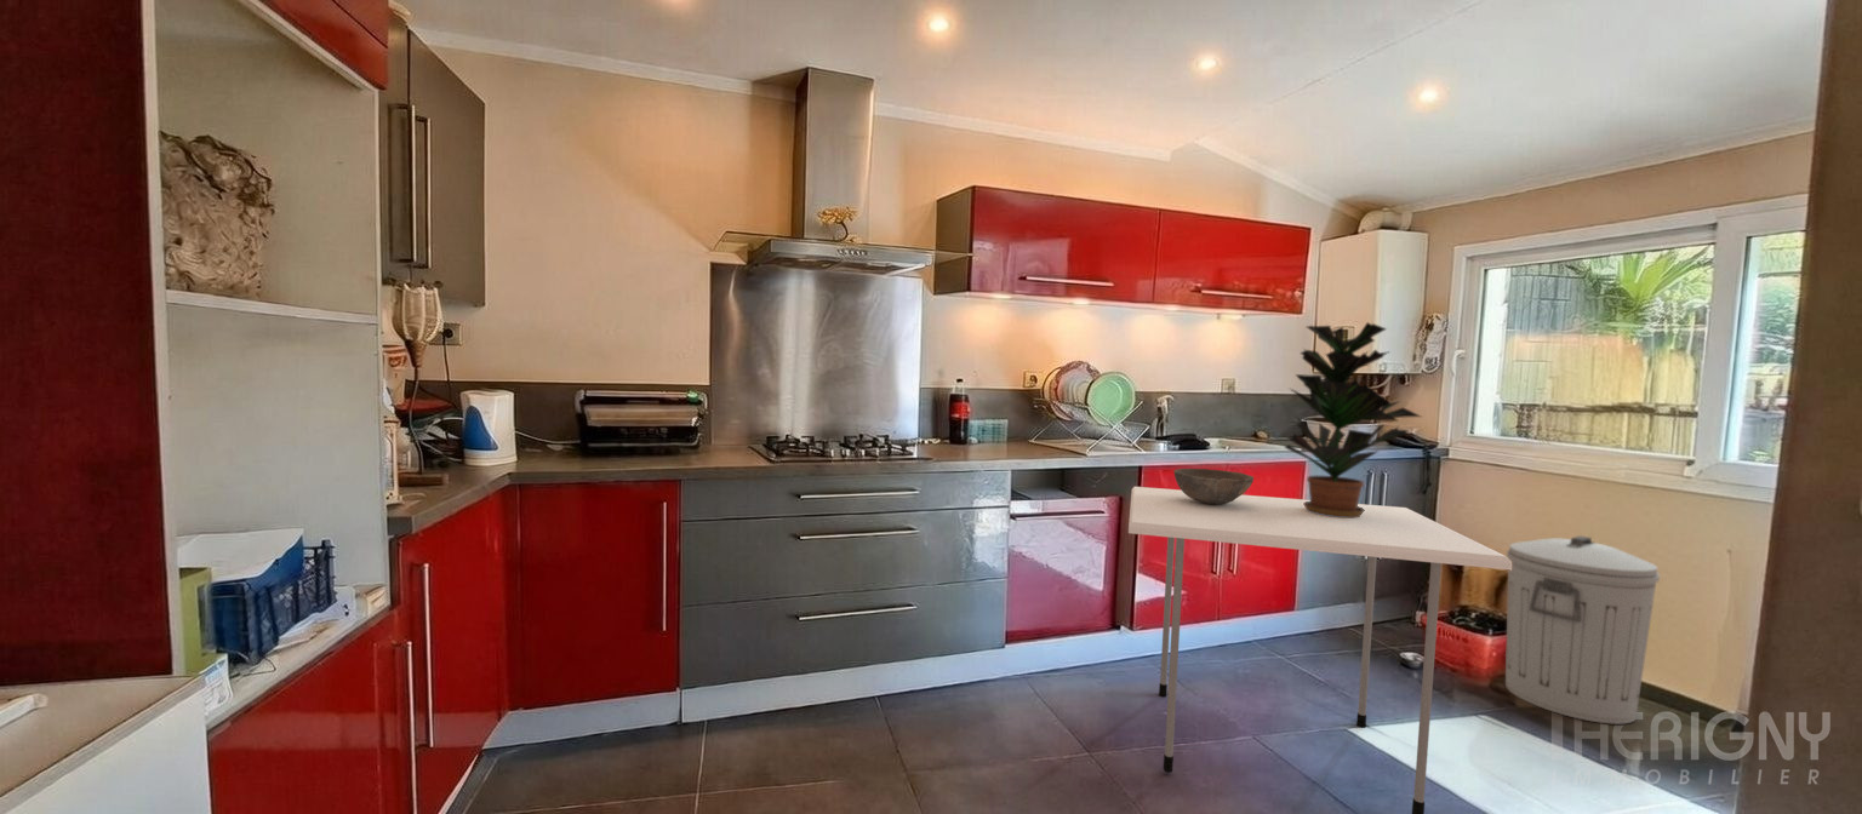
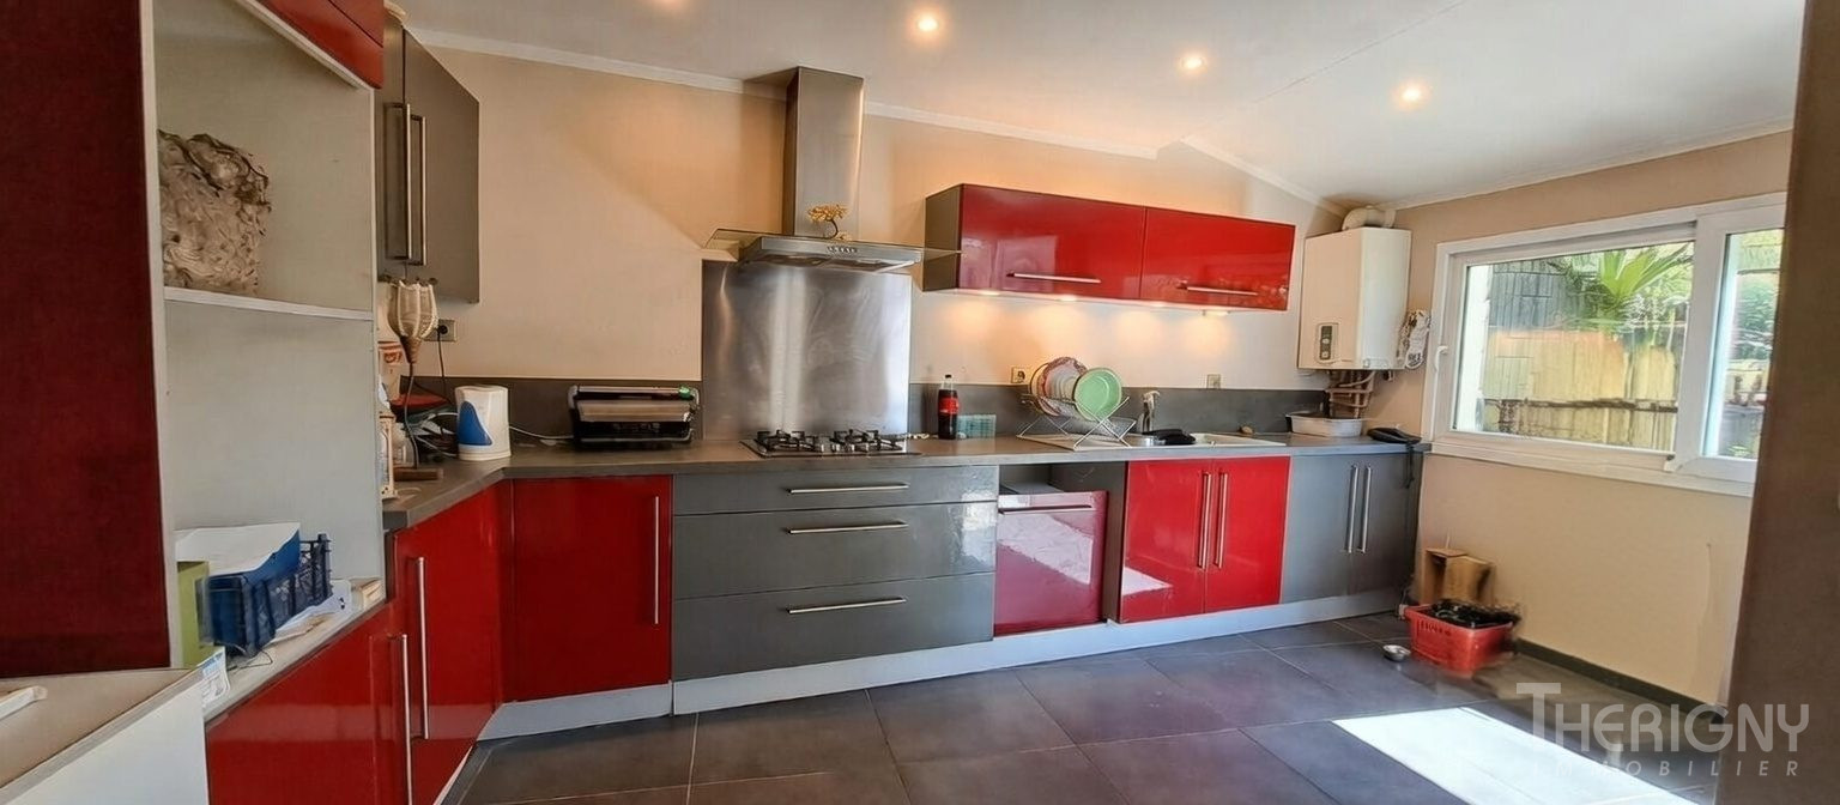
- dining table (1284, 548)
- bowl (1212, 487)
- potted plant (1352, 418)
- trash can (1573, 619)
